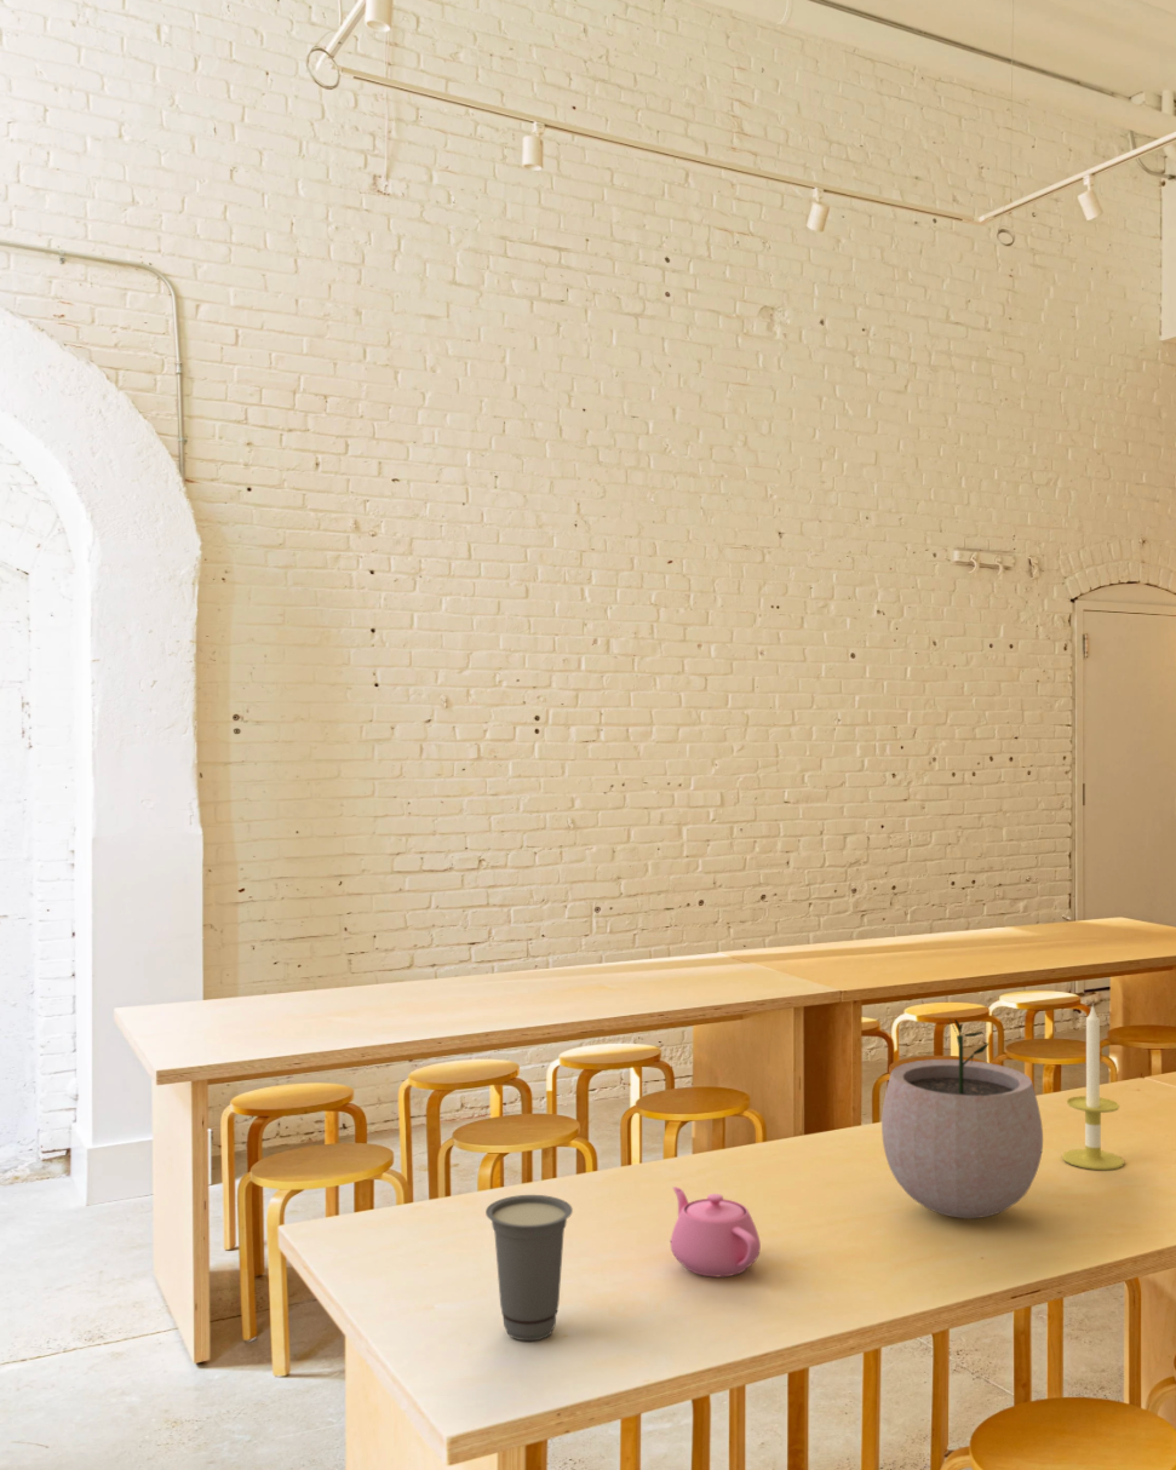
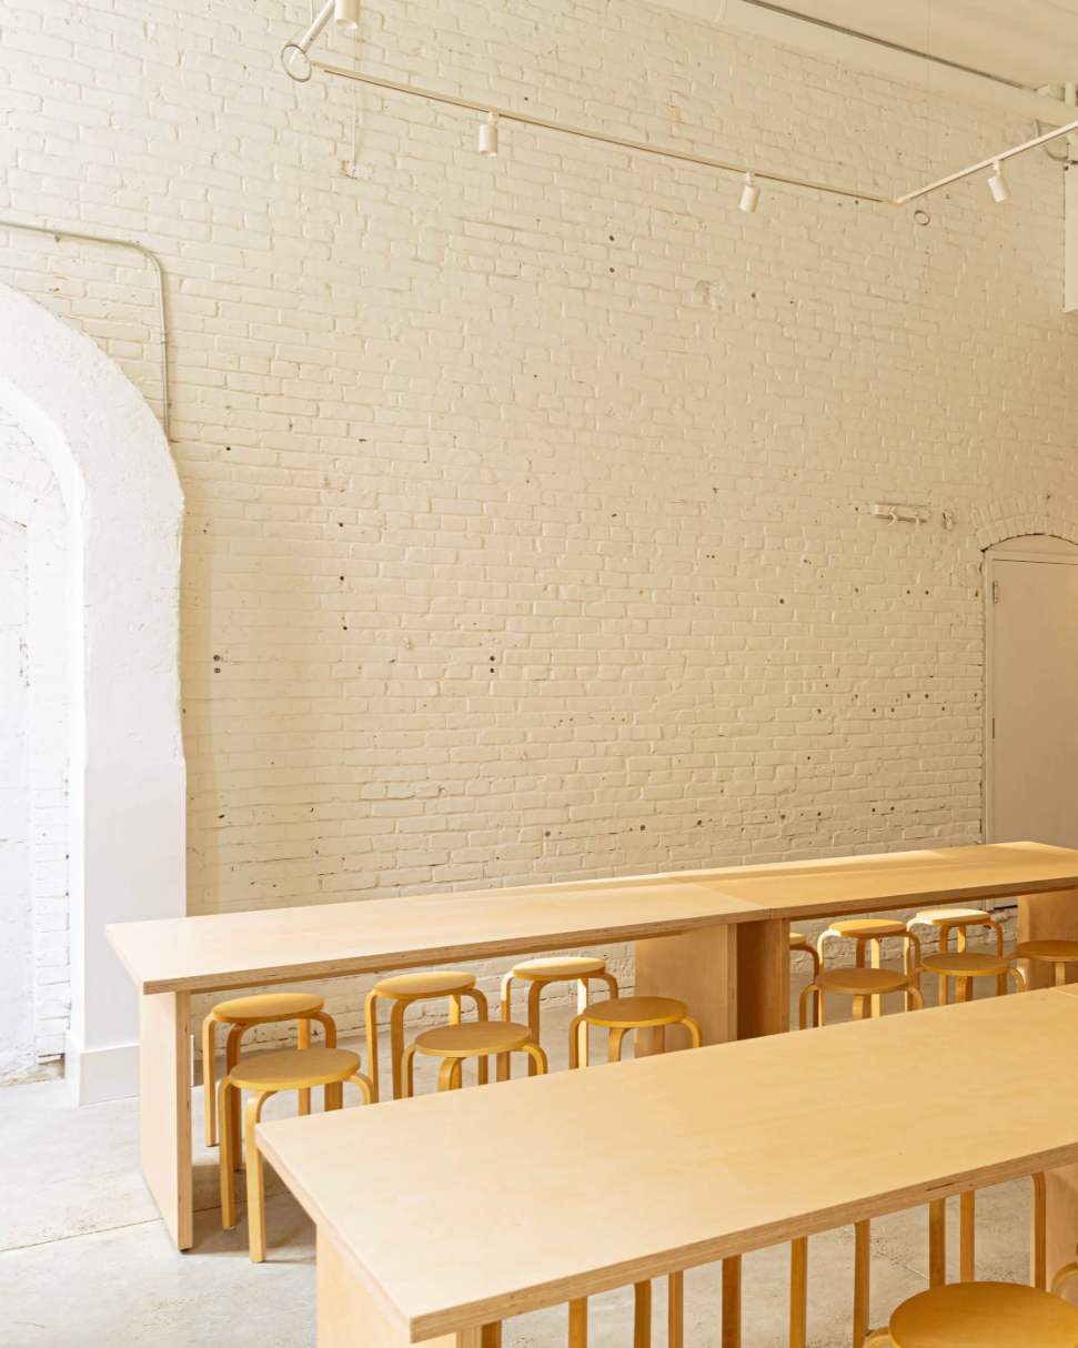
- candle (1092, 1081)
- plant pot (960, 1113)
- teapot (712, 1228)
- cup (529, 1270)
